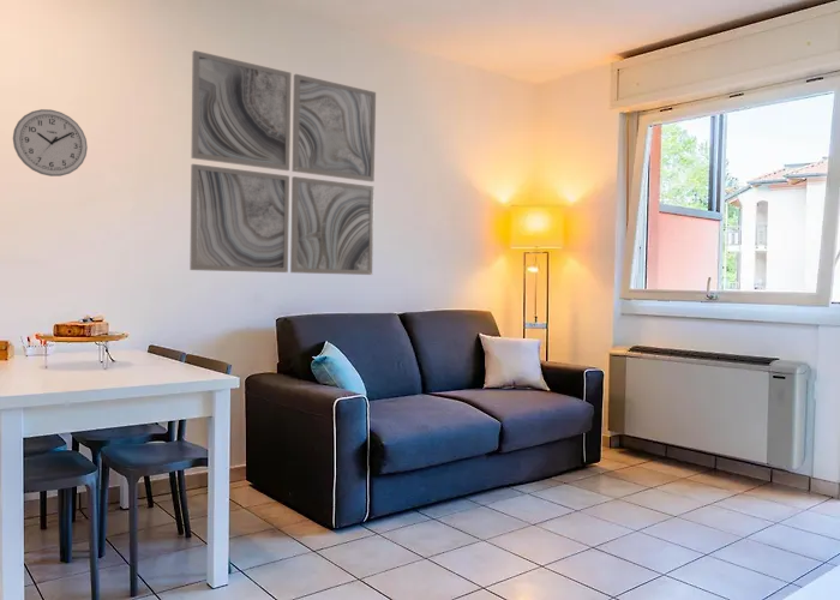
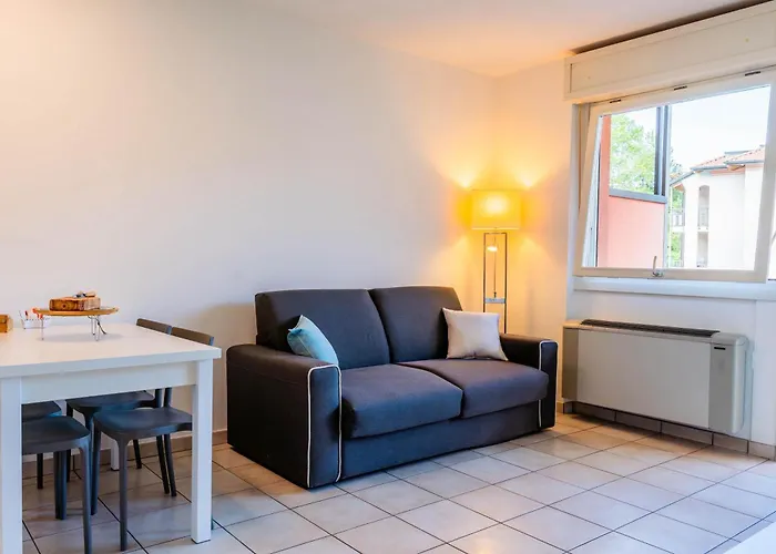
- wall clock (50, 143)
- wall art (293, 170)
